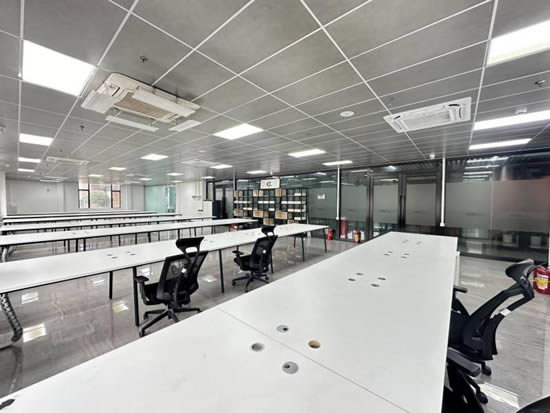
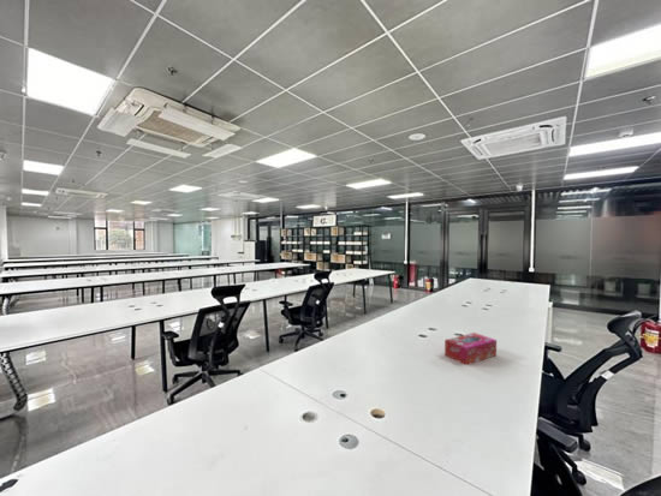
+ tissue box (470, 347)
